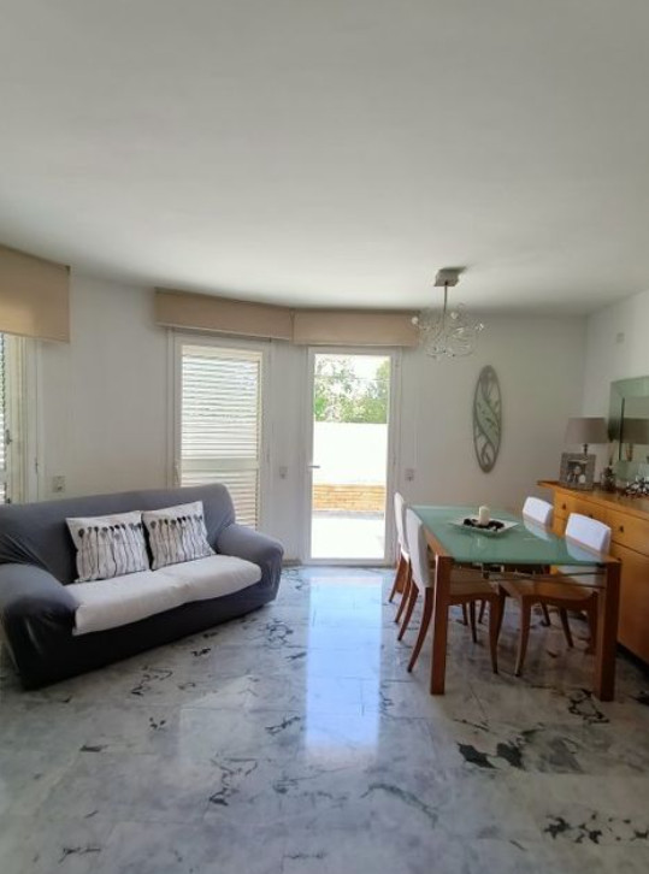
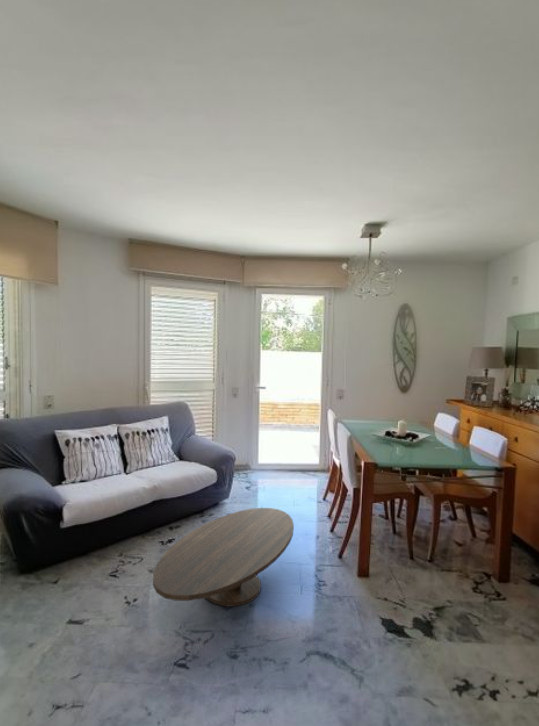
+ coffee table (232, 565)
